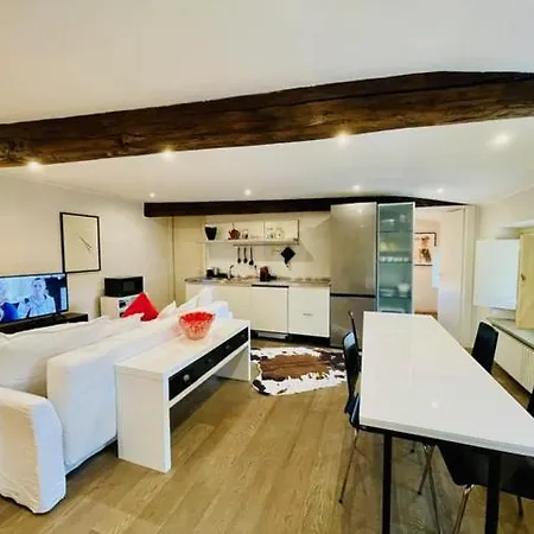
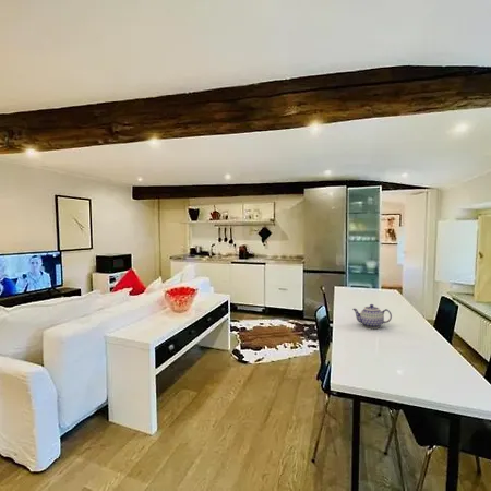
+ teapot (371, 314)
